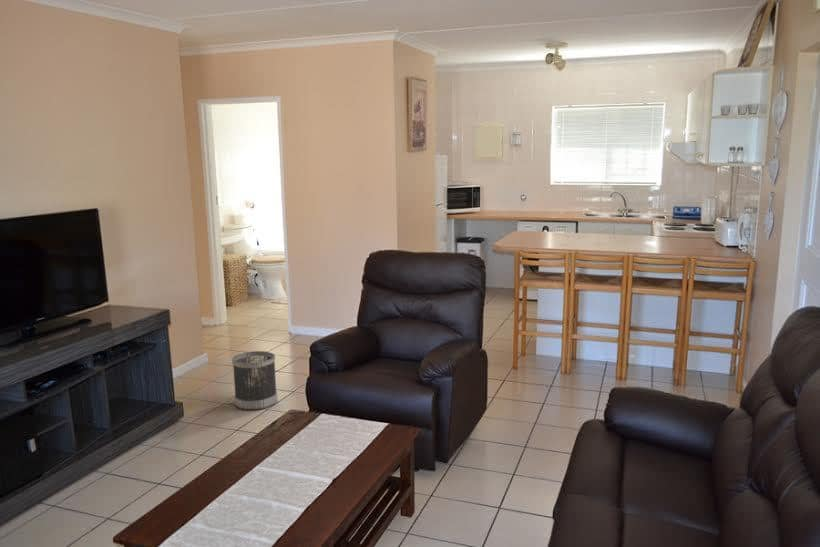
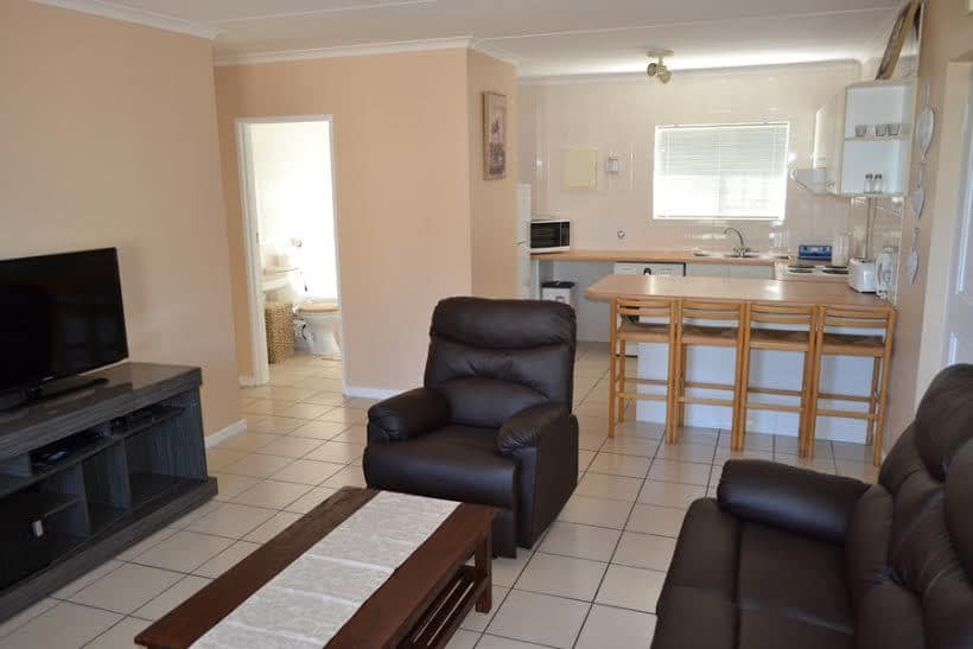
- wastebasket (255, 379)
